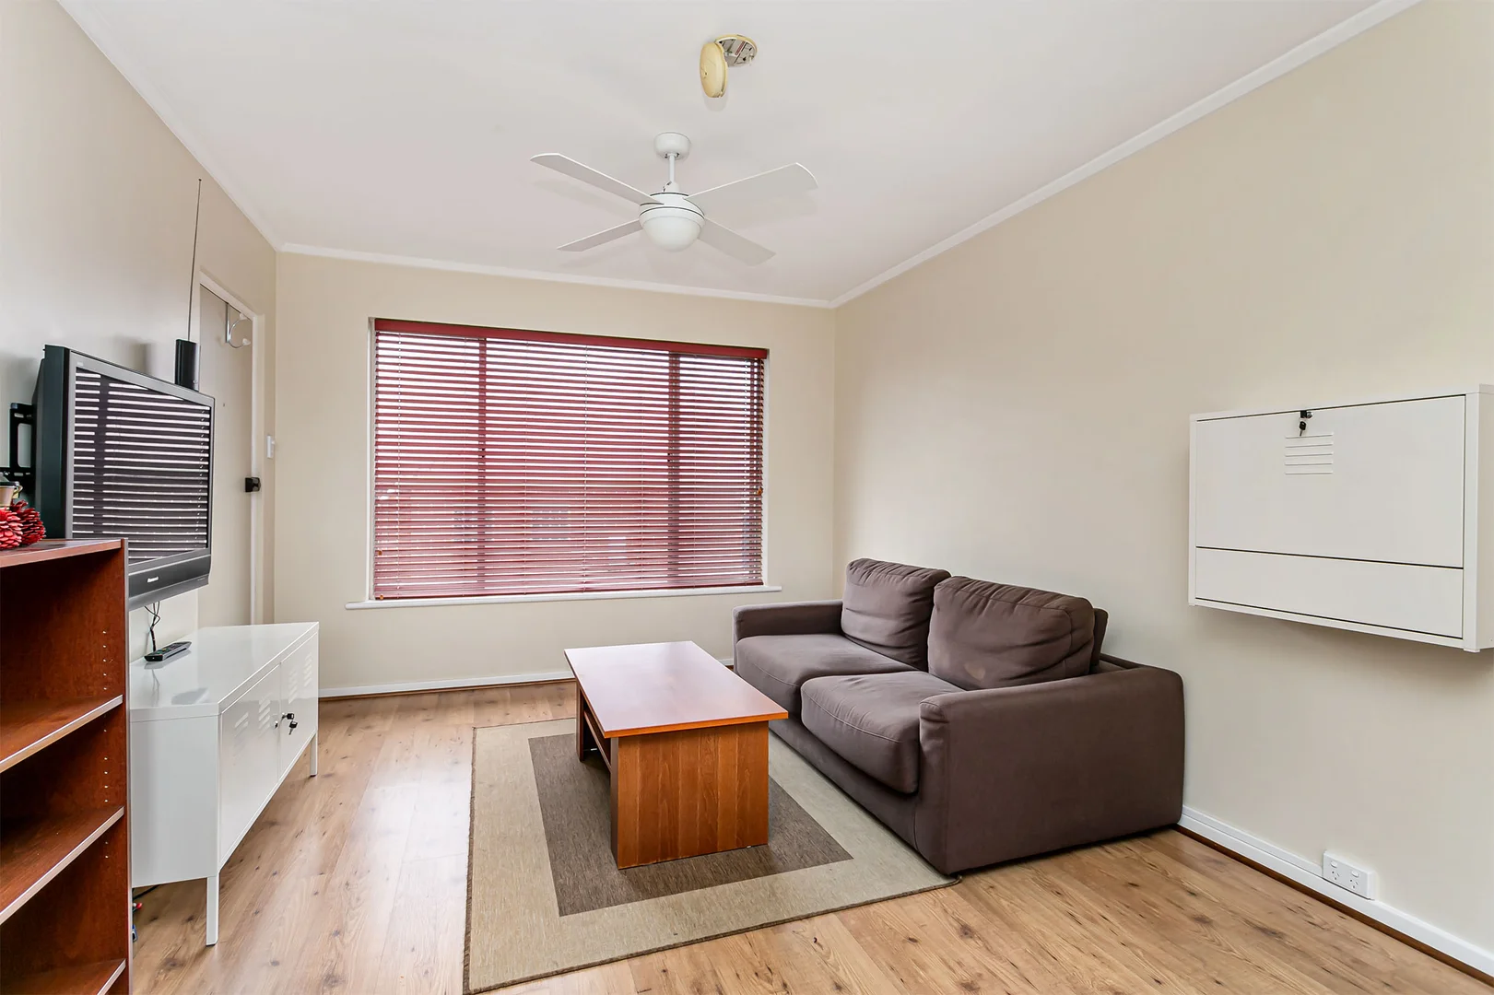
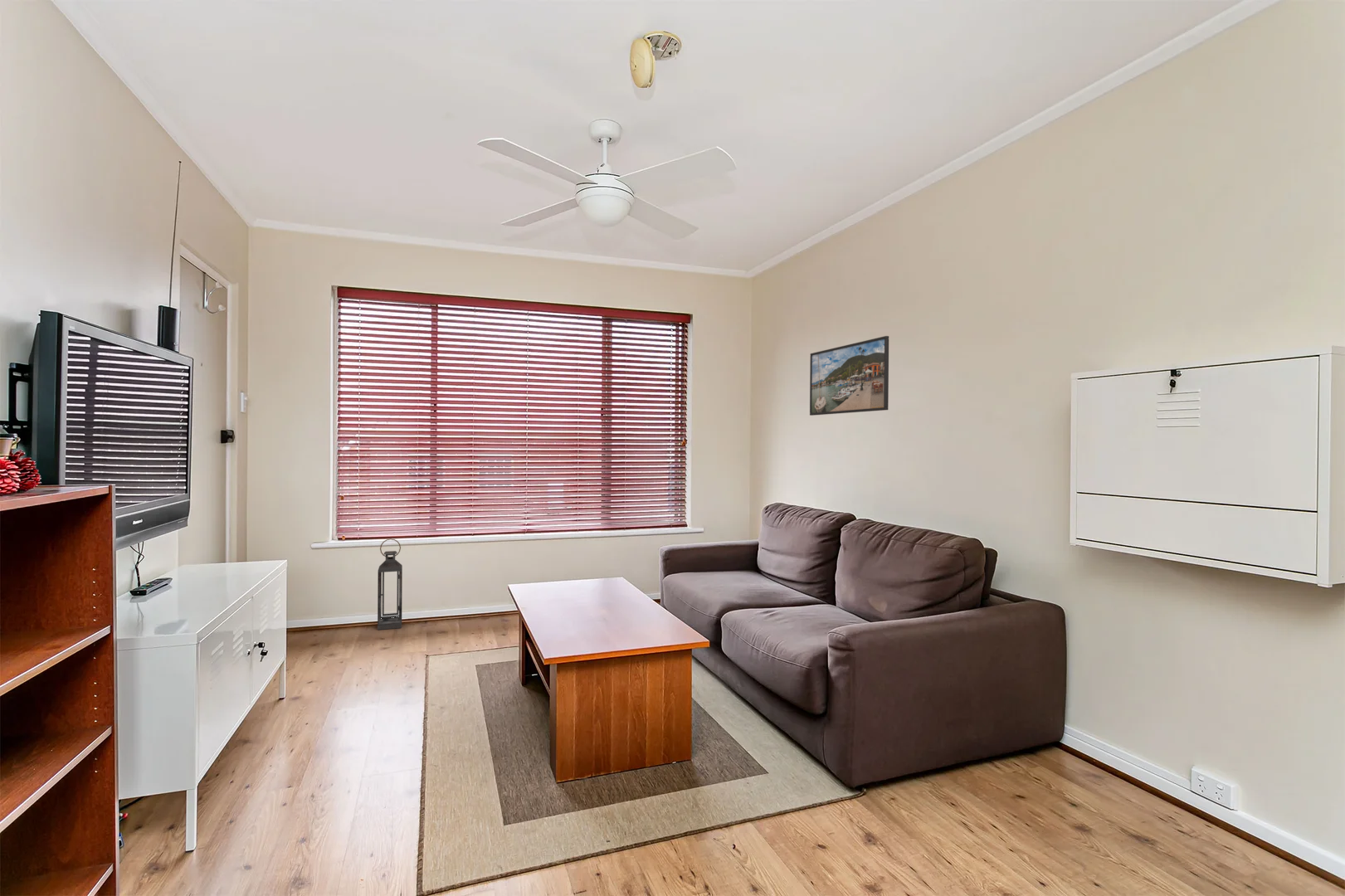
+ lantern (383, 582)
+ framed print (845, 379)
